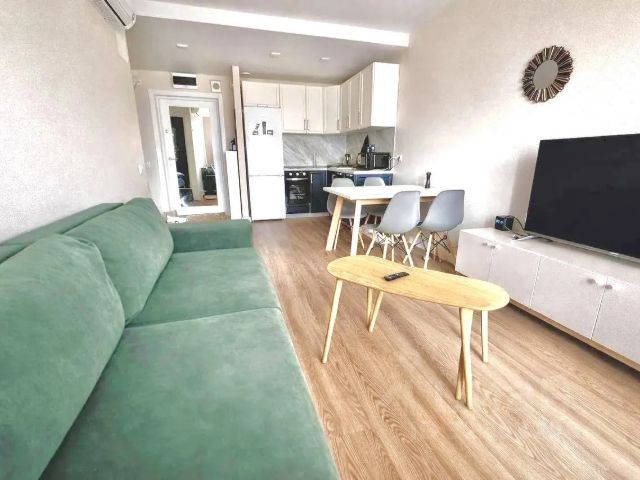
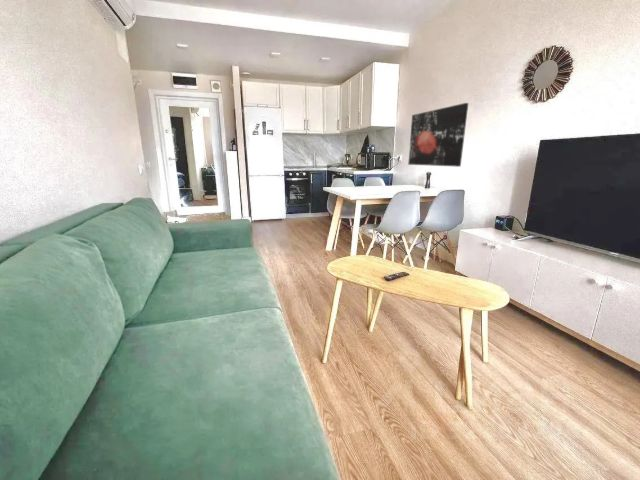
+ wall art (434, 138)
